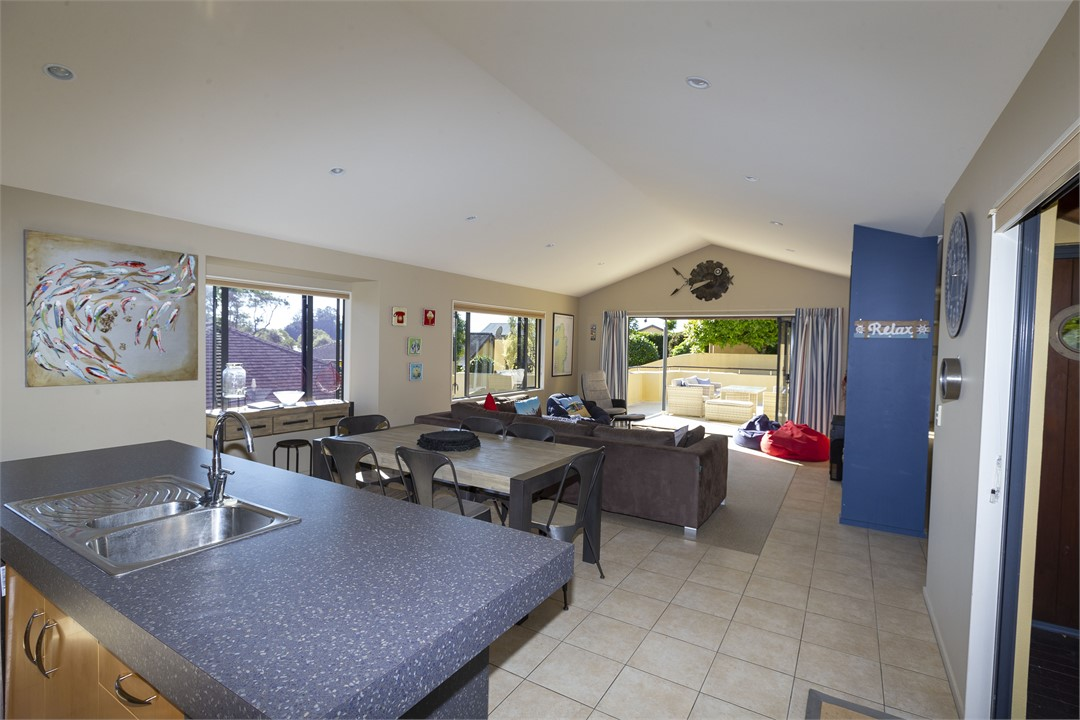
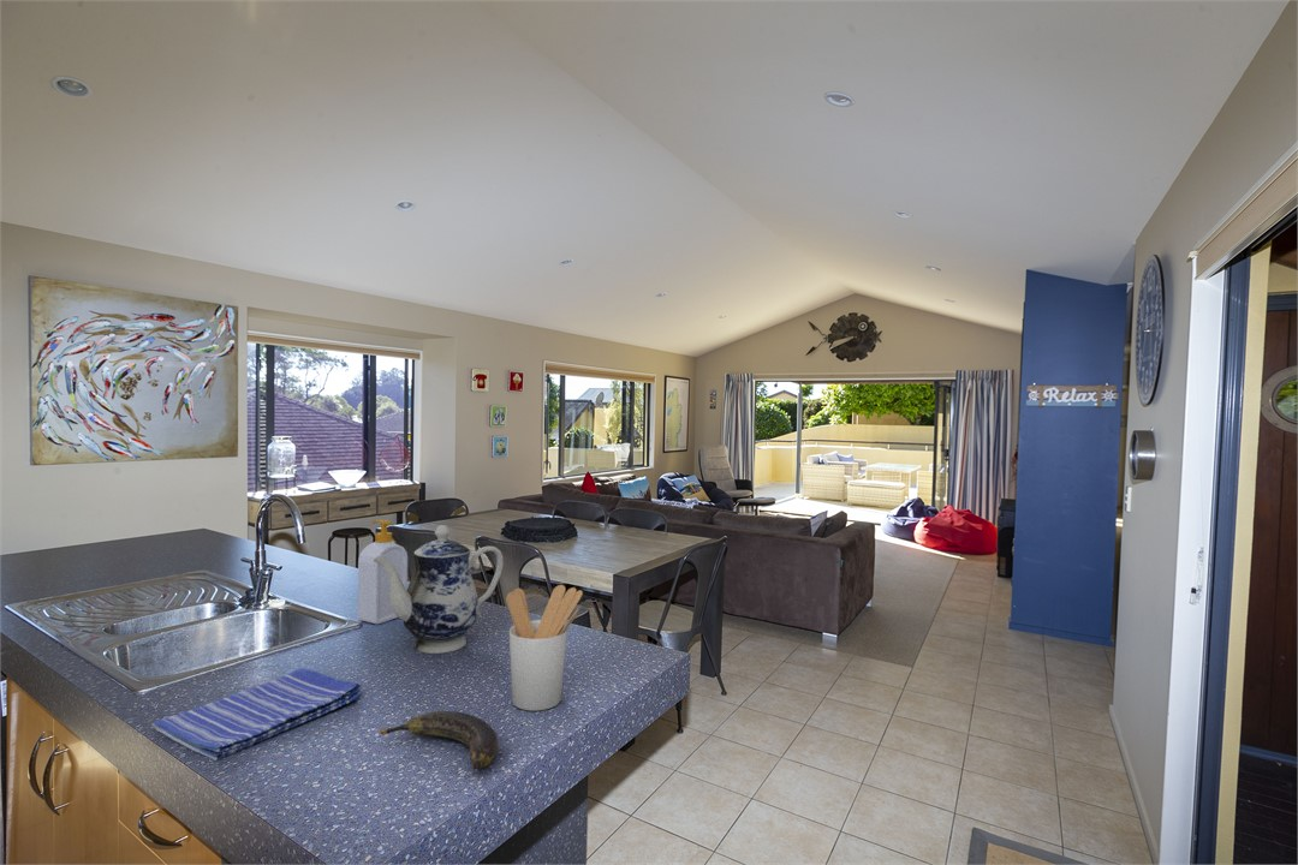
+ banana (449, 735)
+ teapot (441, 585)
+ dish towel (264, 705)
+ utensil holder (547, 642)
+ soap bottle (382, 568)
